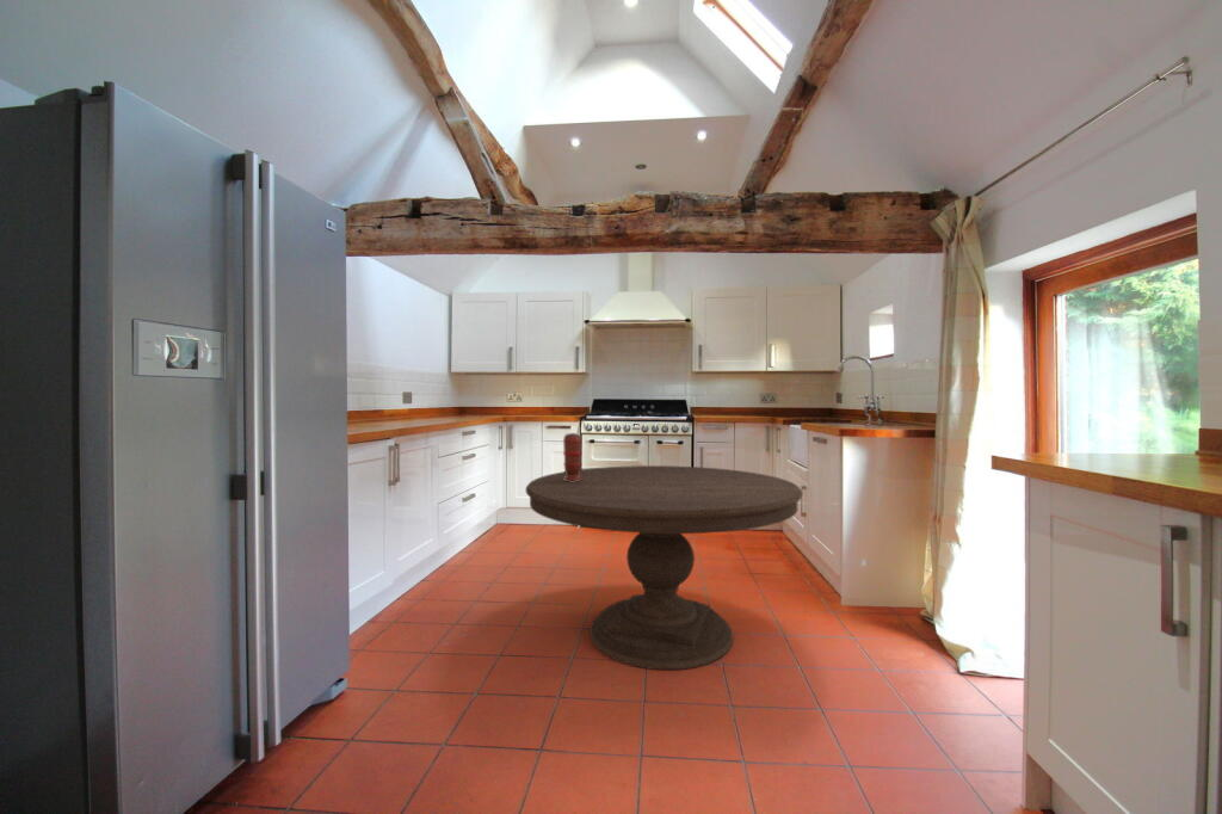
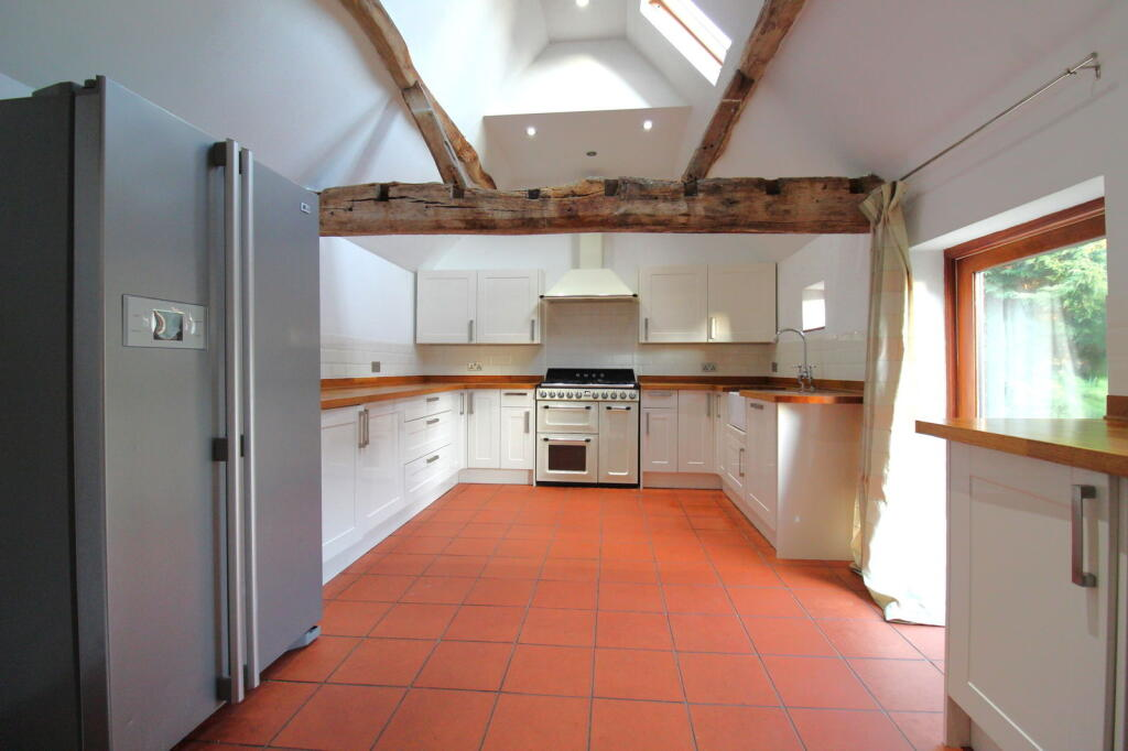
- dining table (660, 557)
- spice grinder (572, 456)
